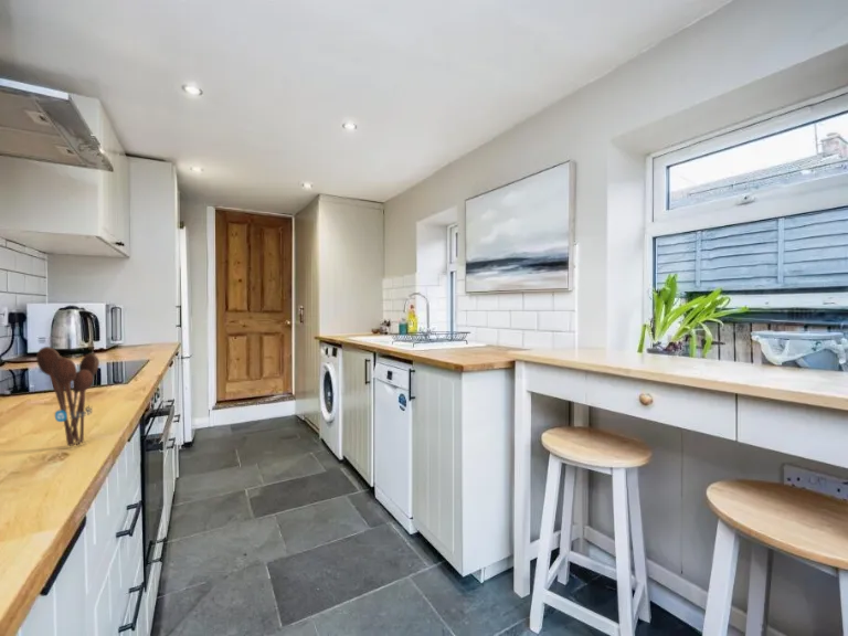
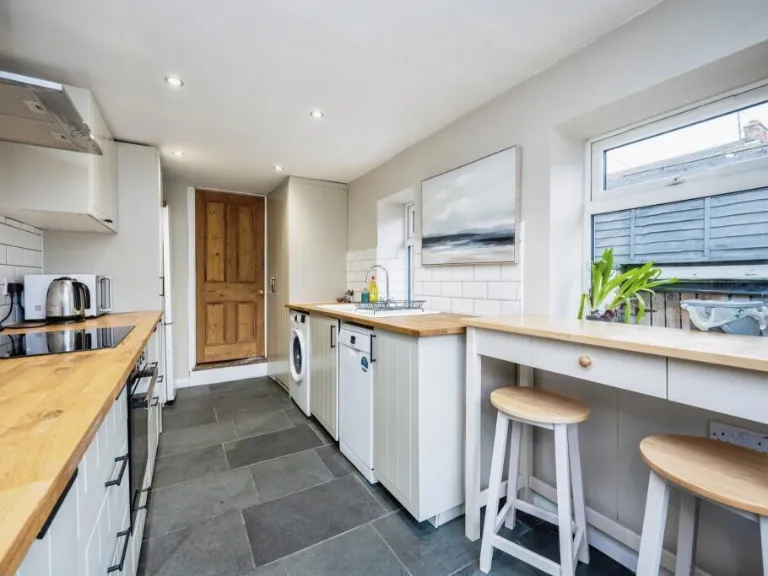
- utensil holder (68, 395)
